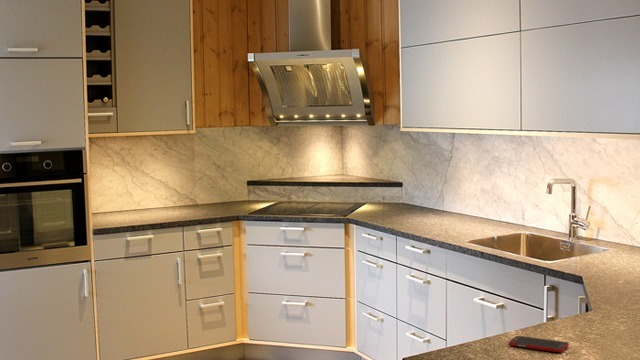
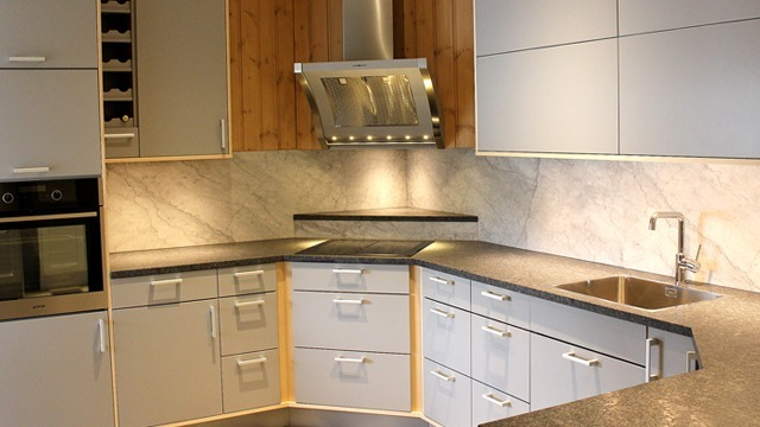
- cell phone (538, 343)
